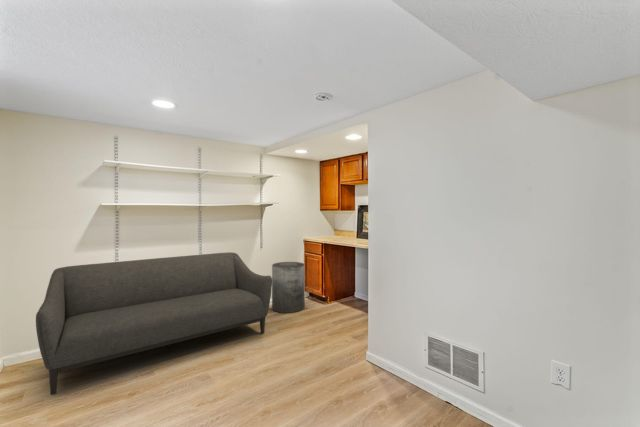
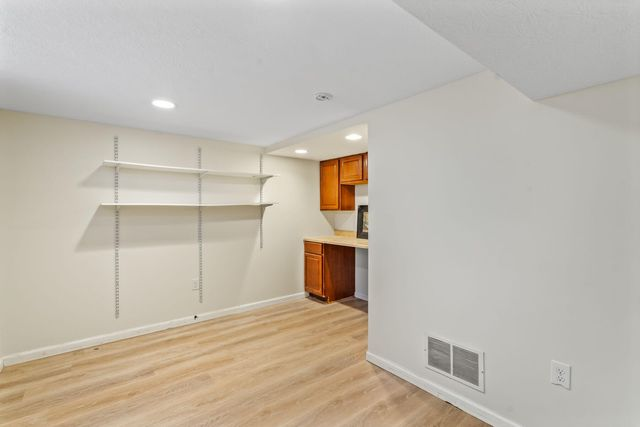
- sofa (168, 303)
- trash can (288, 286)
